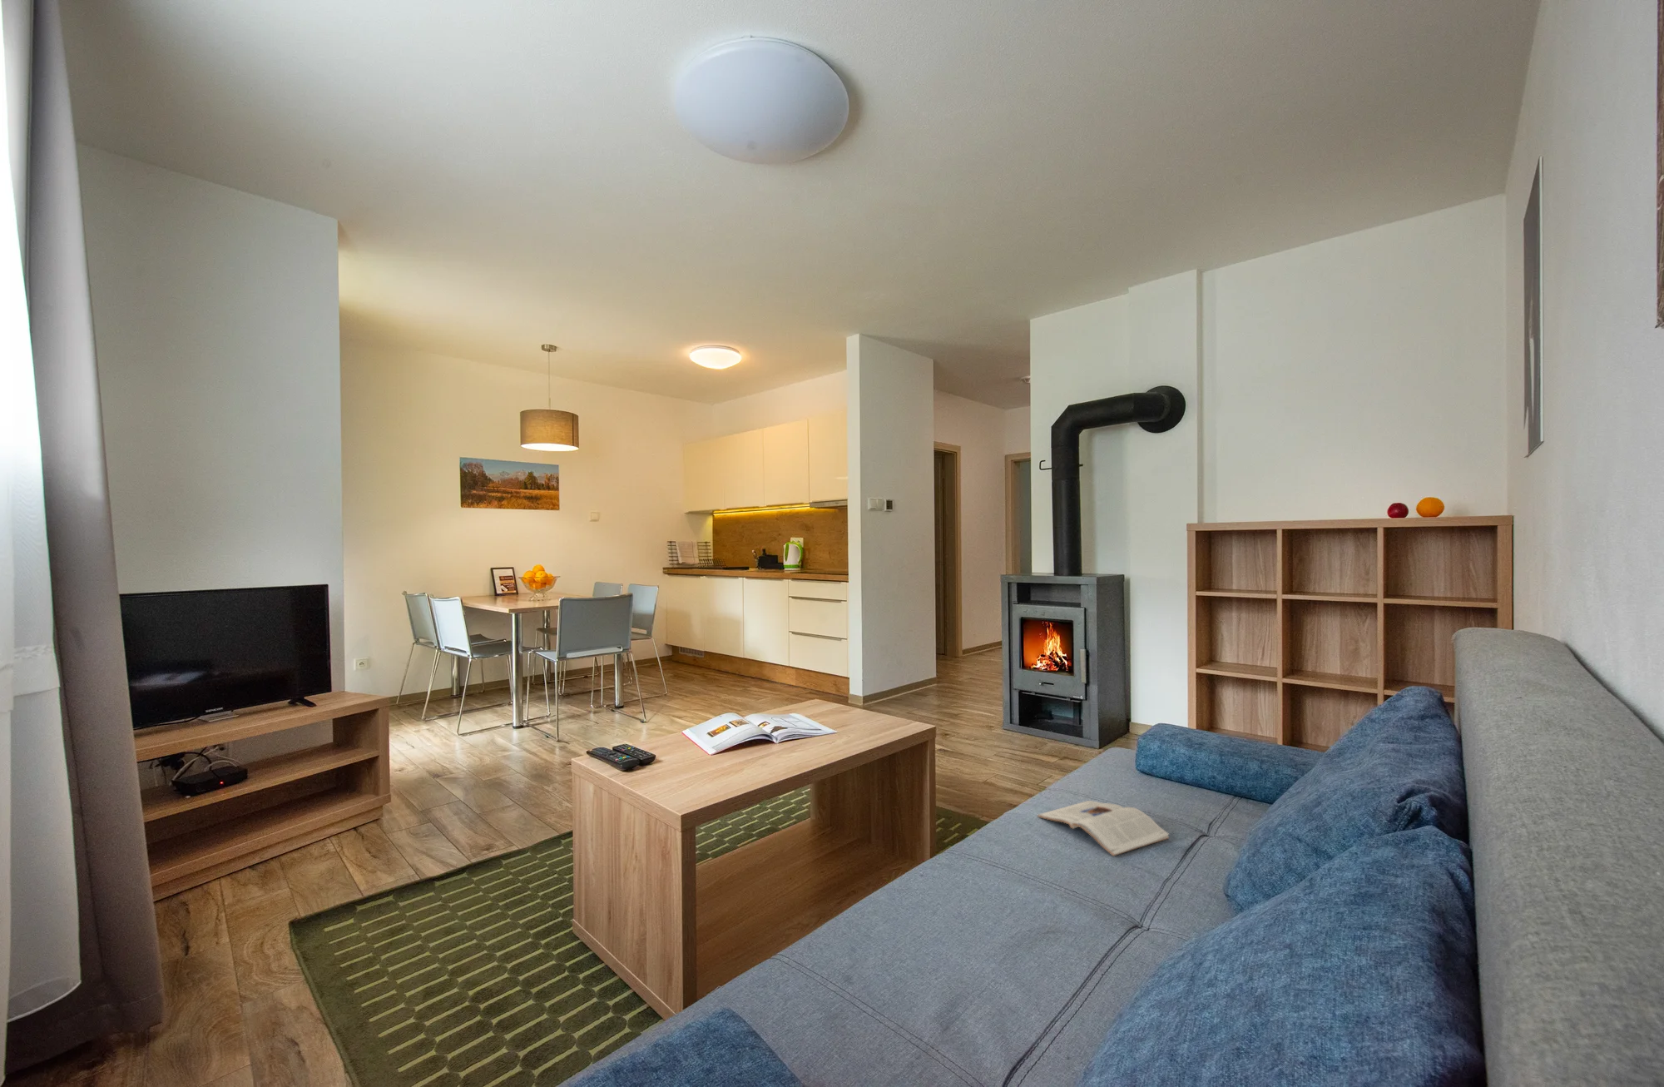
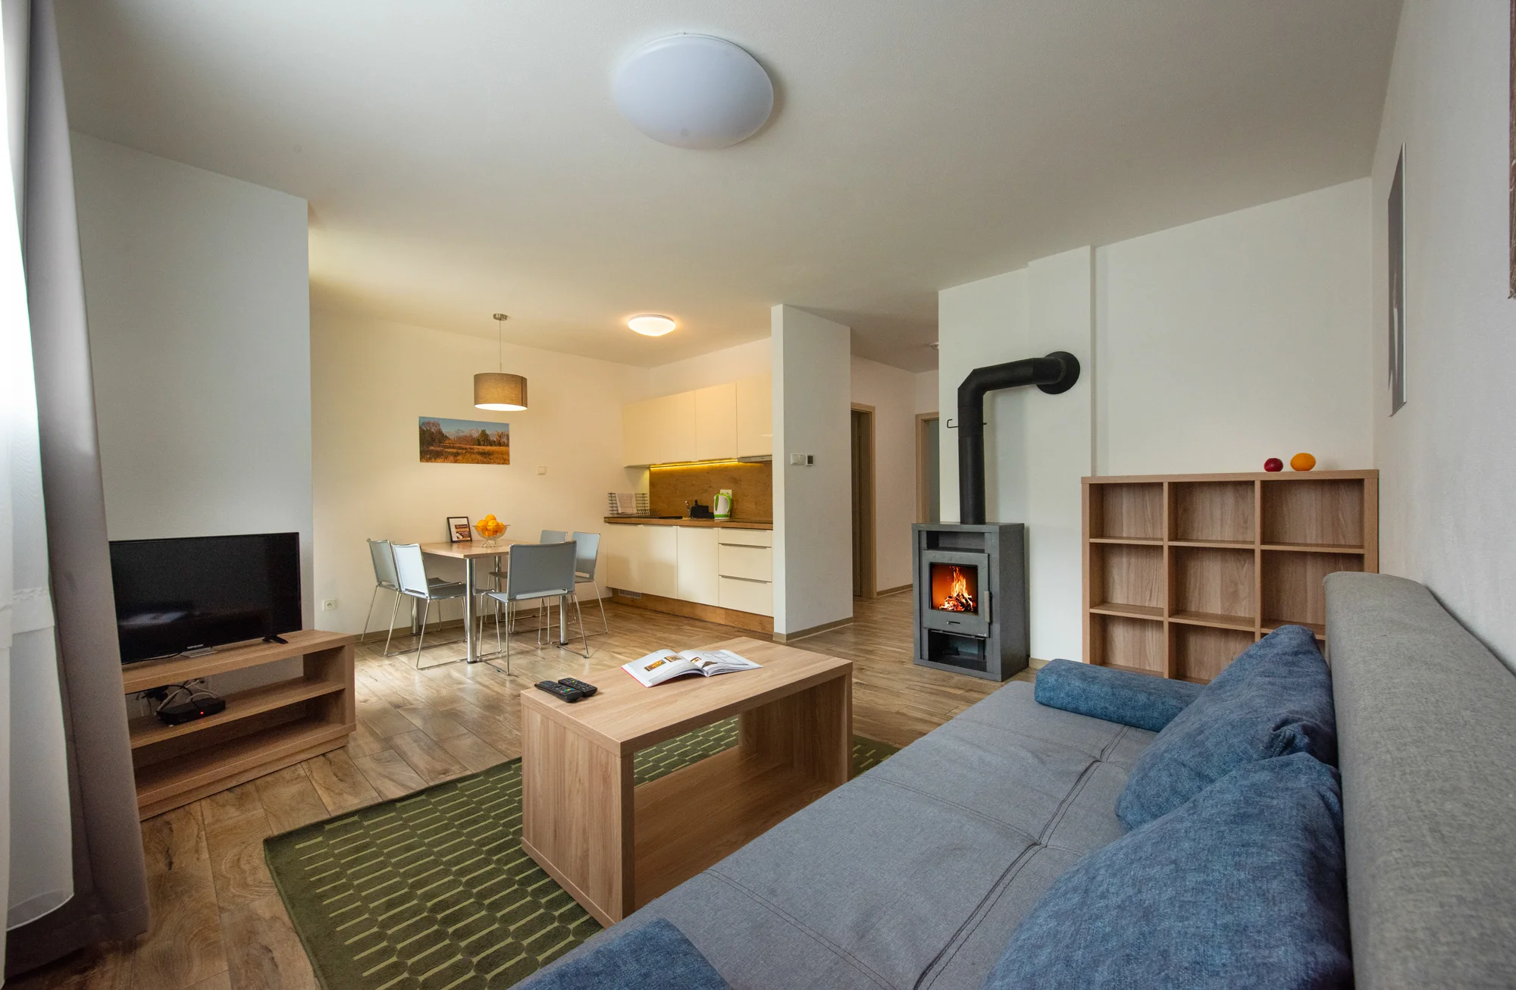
- magazine (1100, 819)
